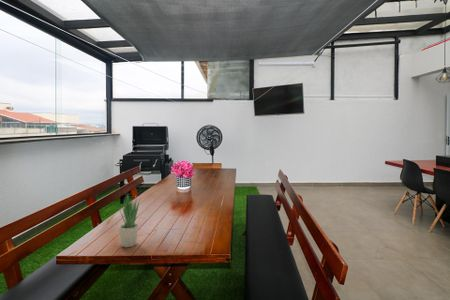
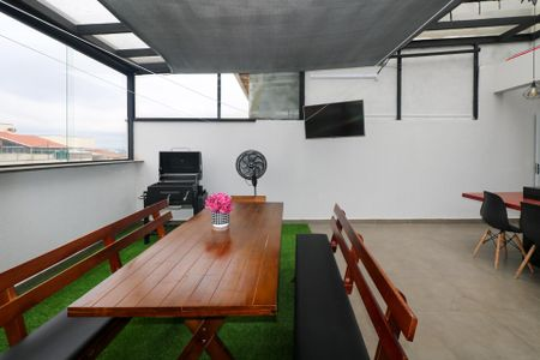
- potted plant (130, 217)
